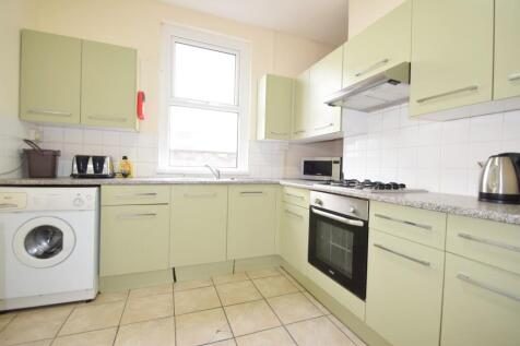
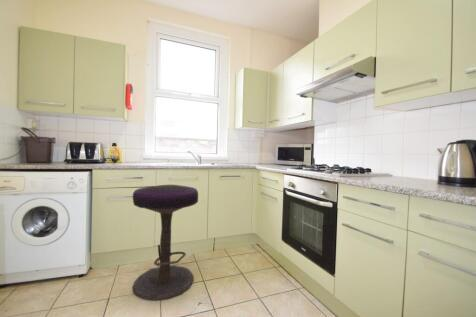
+ stool (165, 234)
